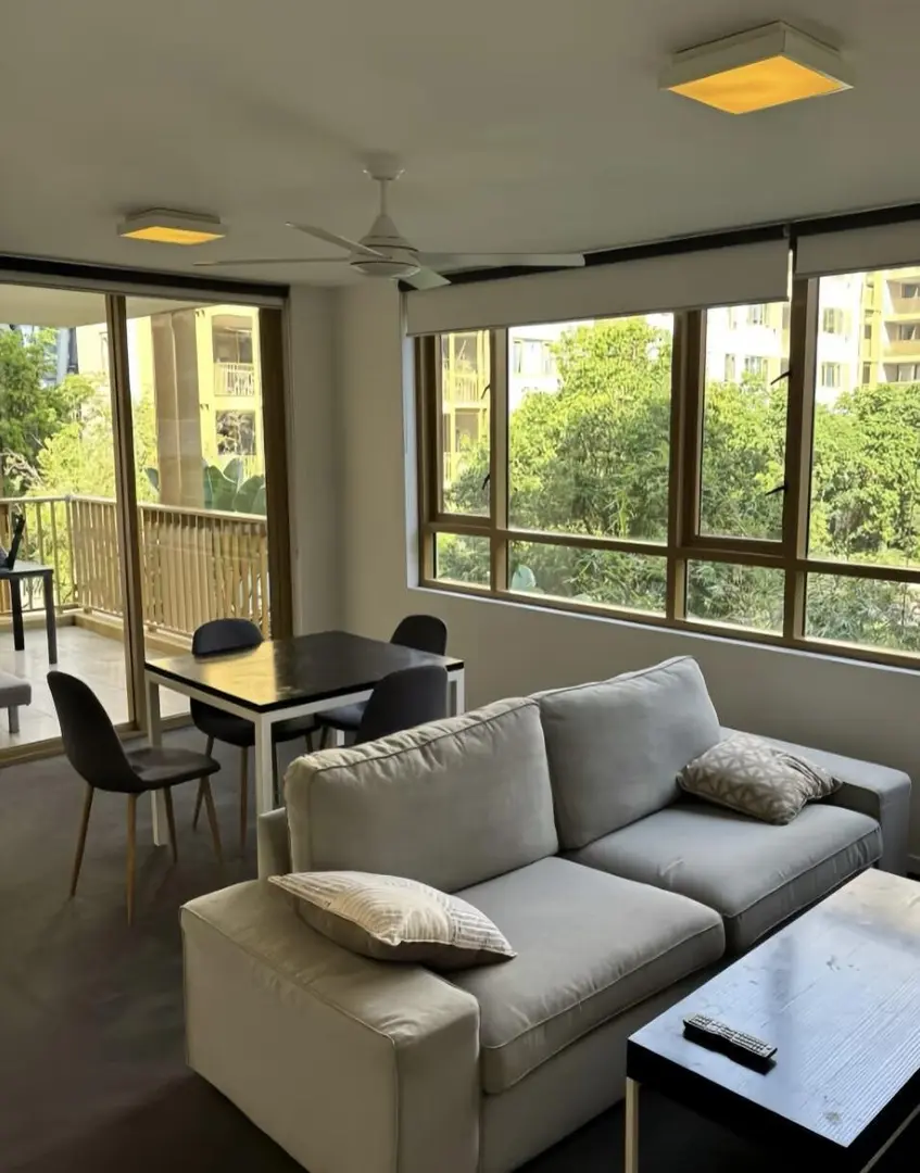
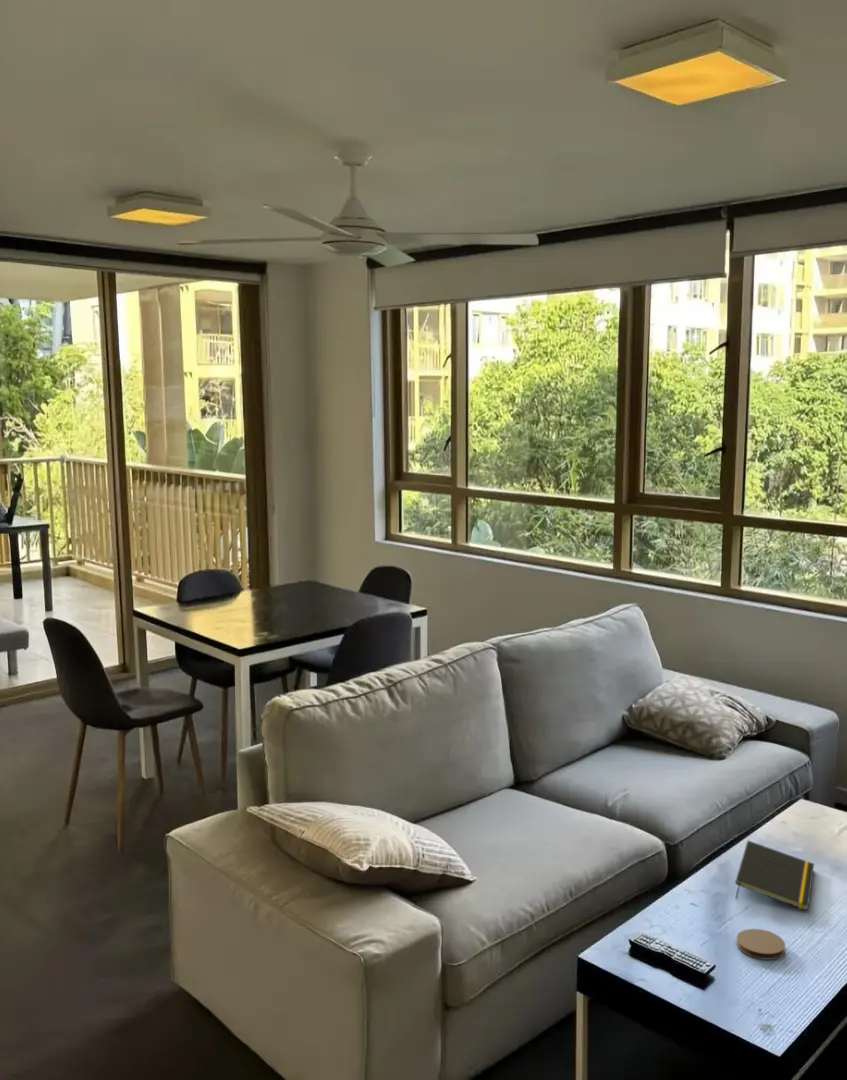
+ coaster (760, 943)
+ notepad (775, 873)
